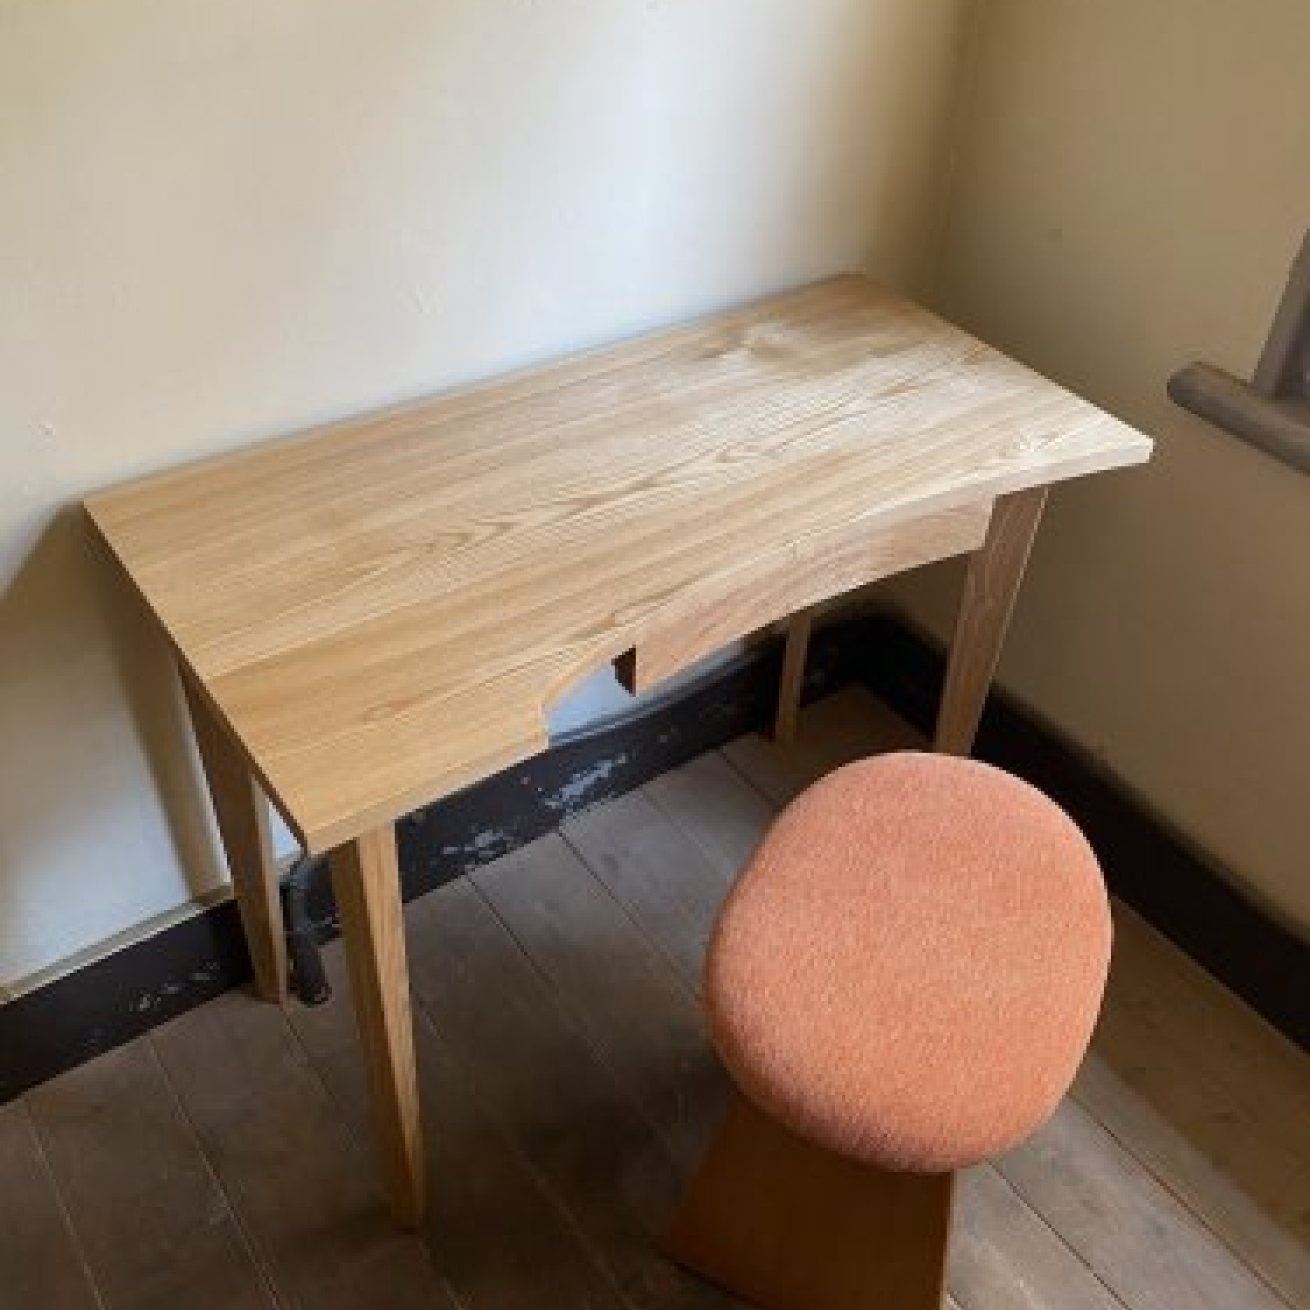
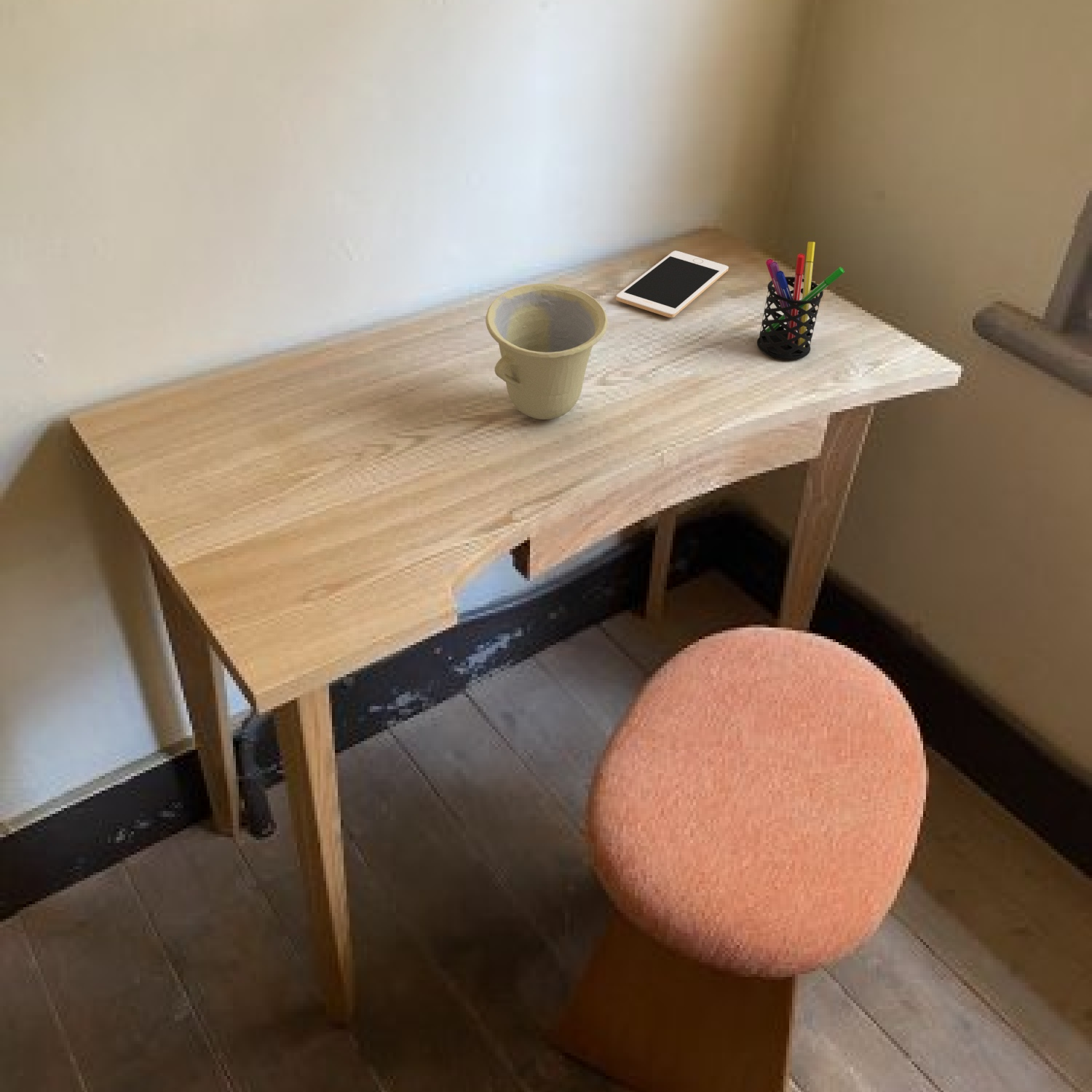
+ cell phone (673, 282)
+ pen holder (799, 299)
+ cup (544, 363)
